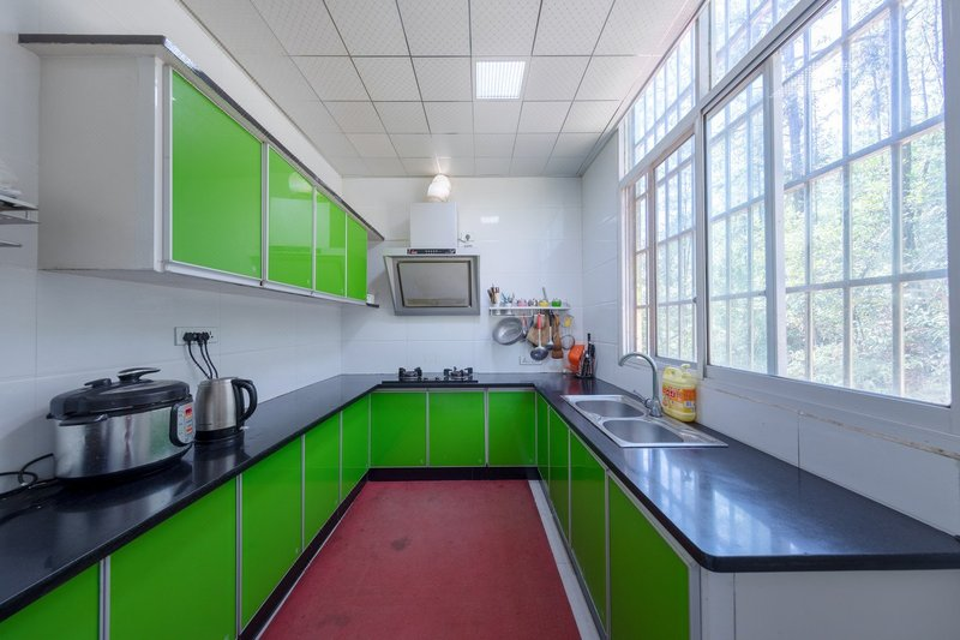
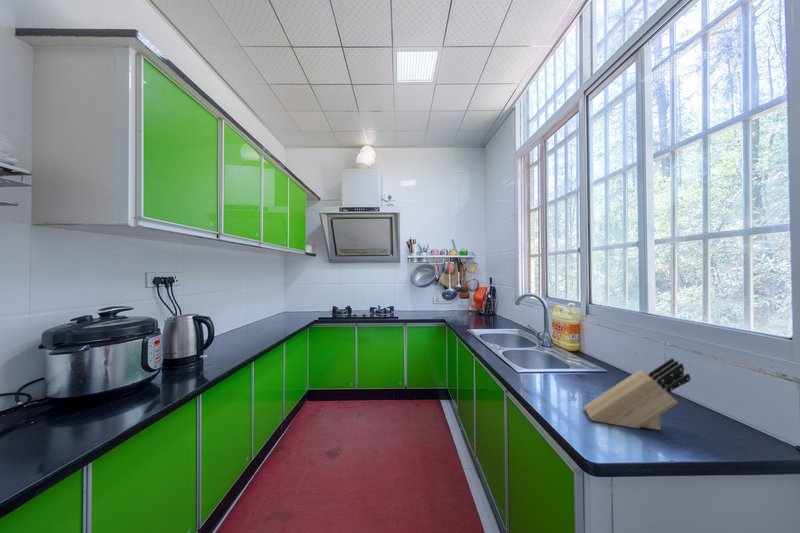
+ knife block (634, 389)
